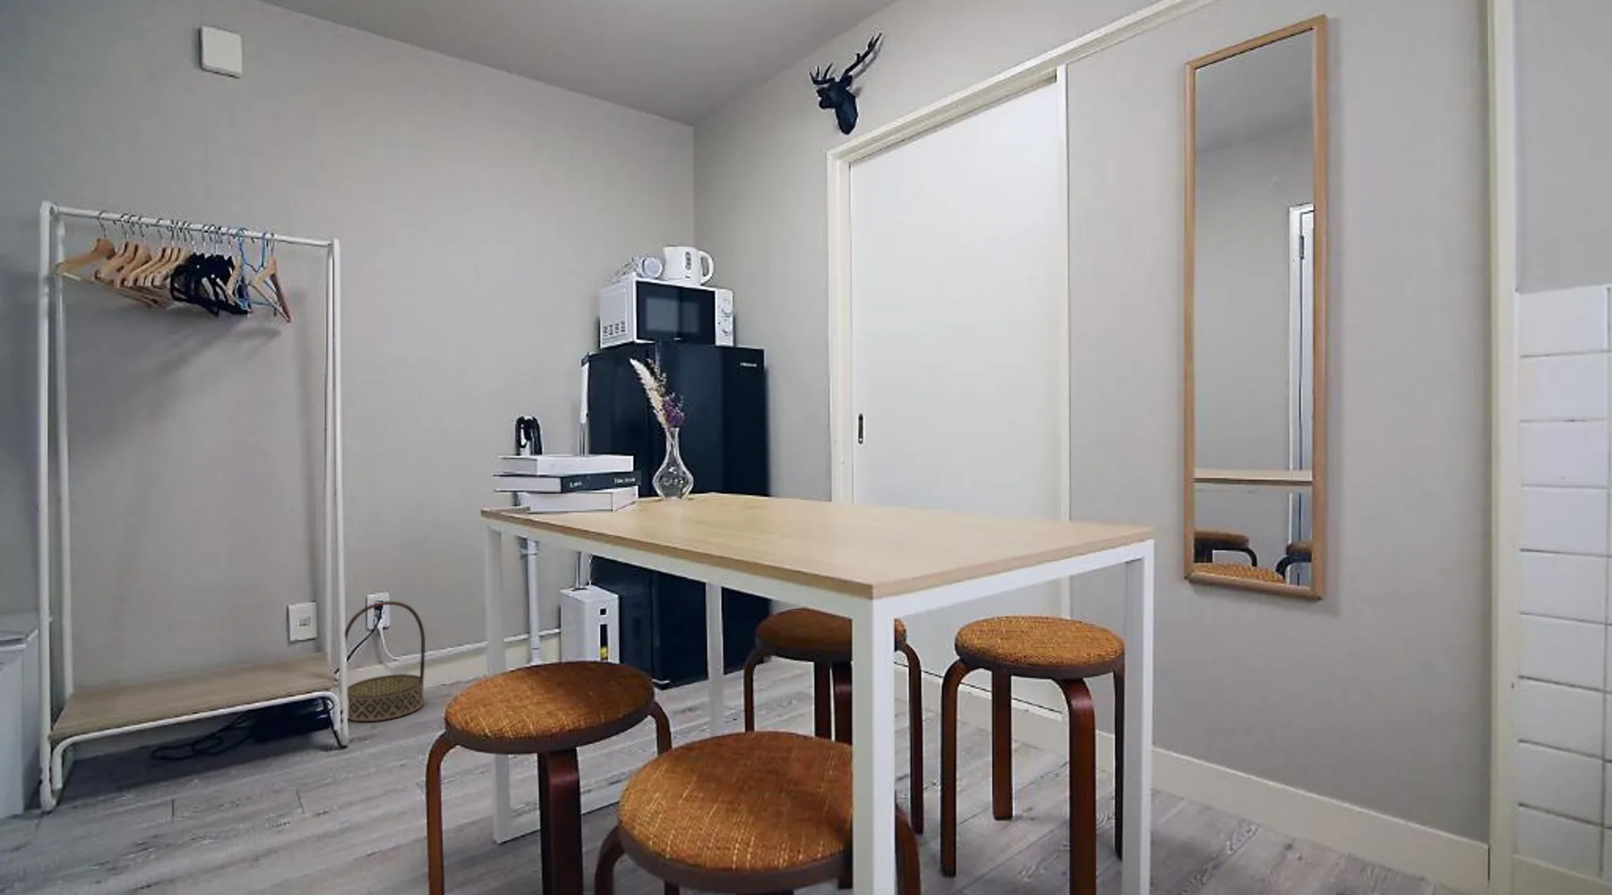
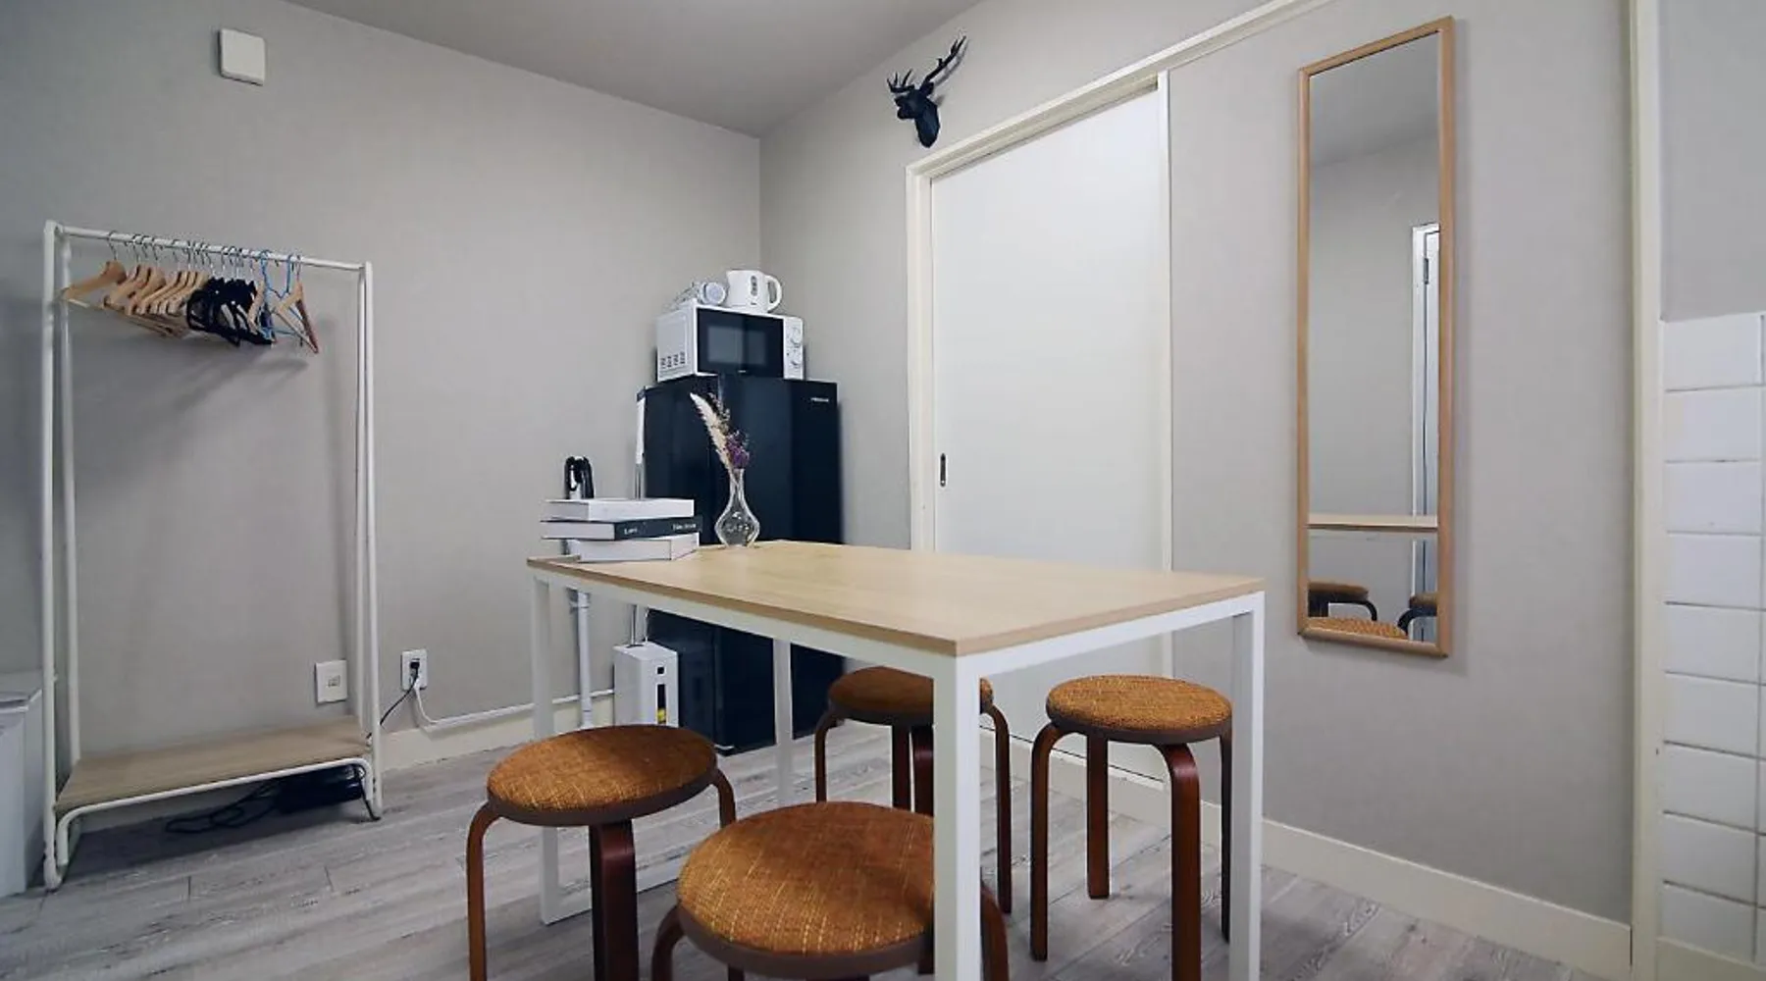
- basket (388, 675)
